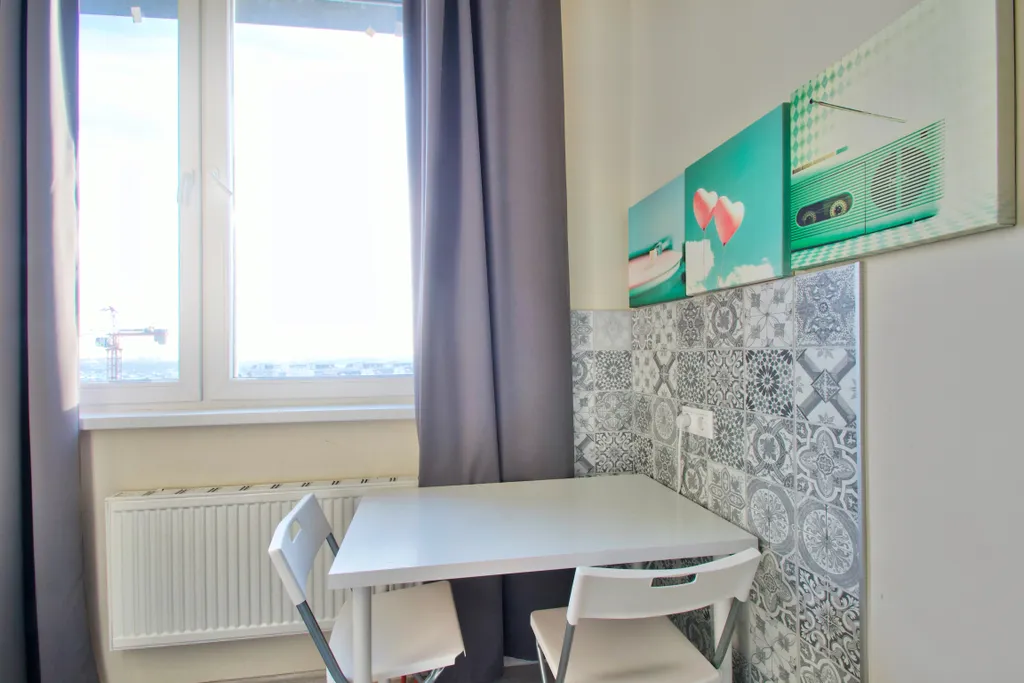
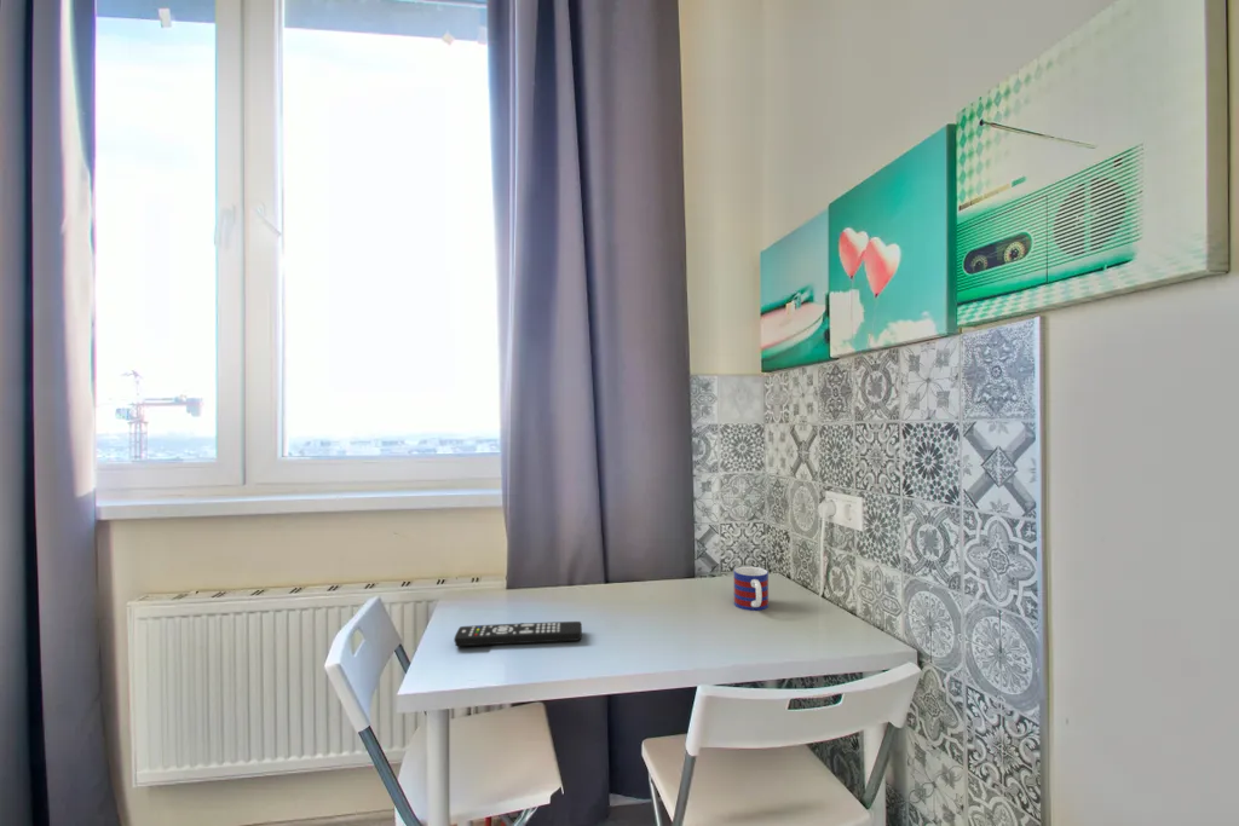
+ remote control (519, 634)
+ mug (753, 590)
